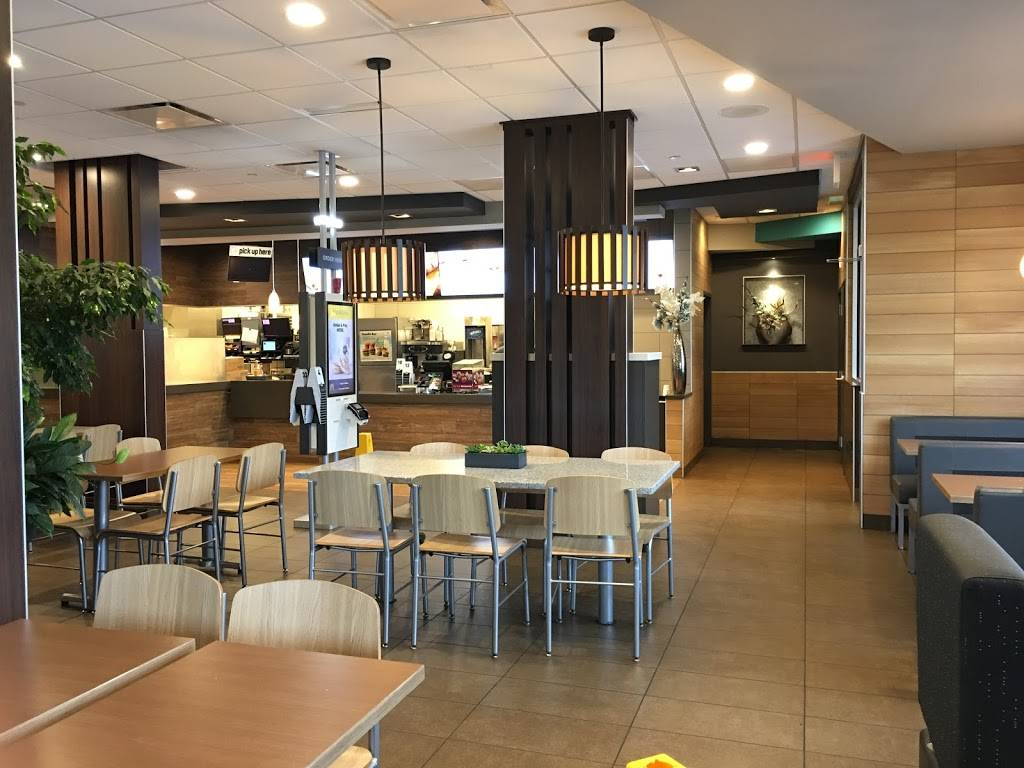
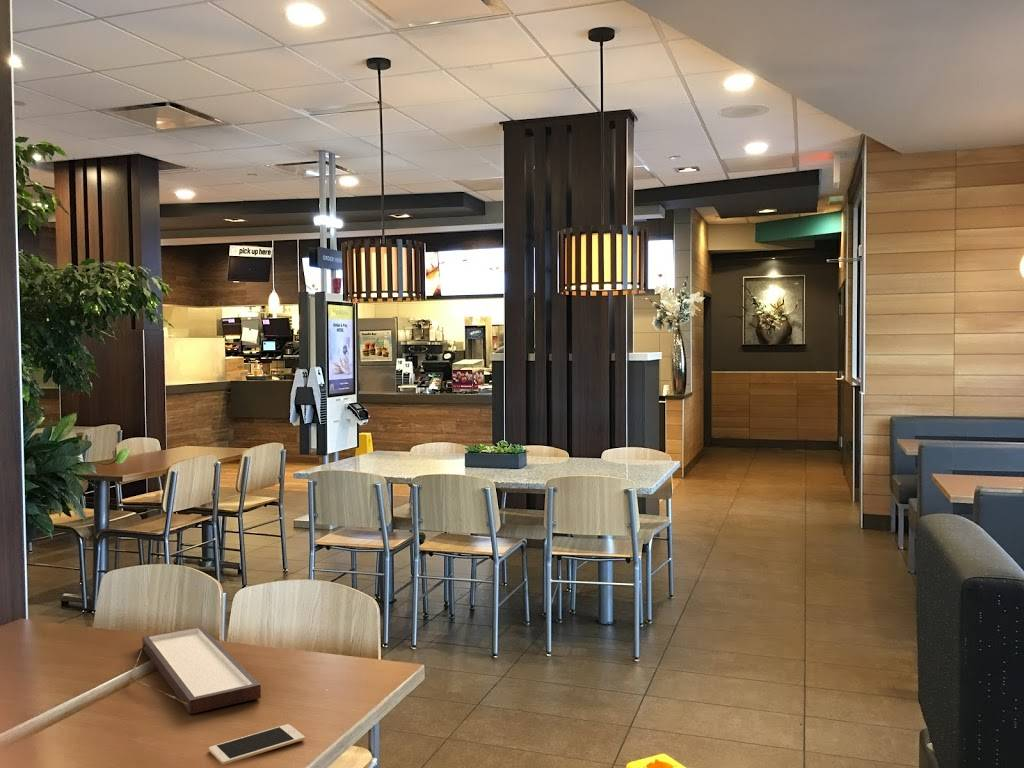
+ tray (180, 667)
+ cell phone (257, 743)
